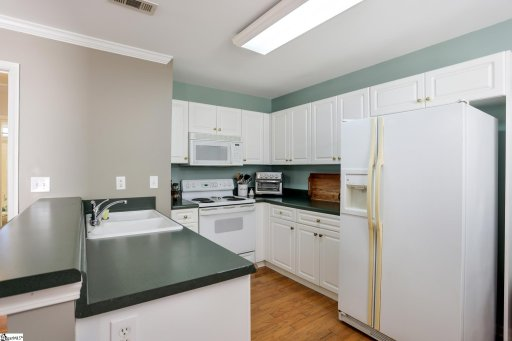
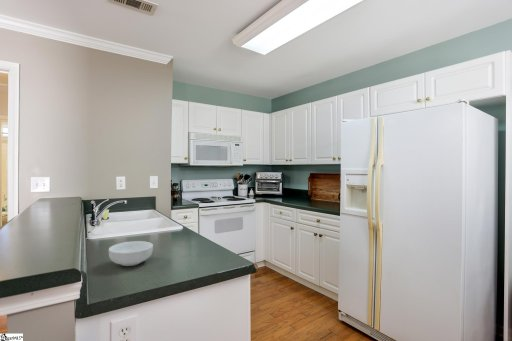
+ cereal bowl (131, 254)
